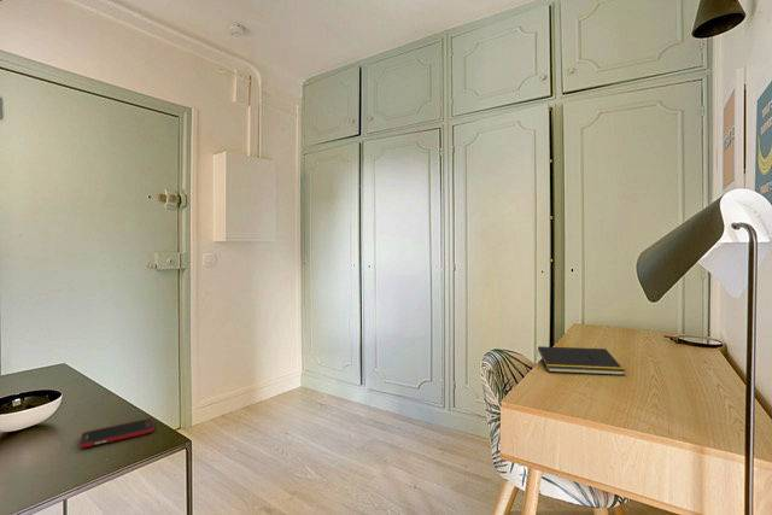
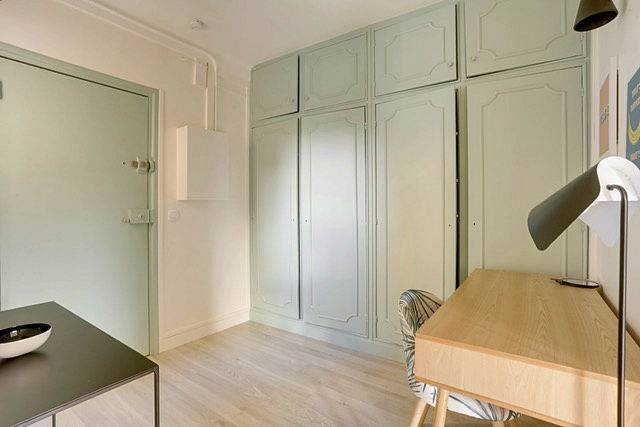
- notepad (578, 359)
- cell phone (118, 432)
